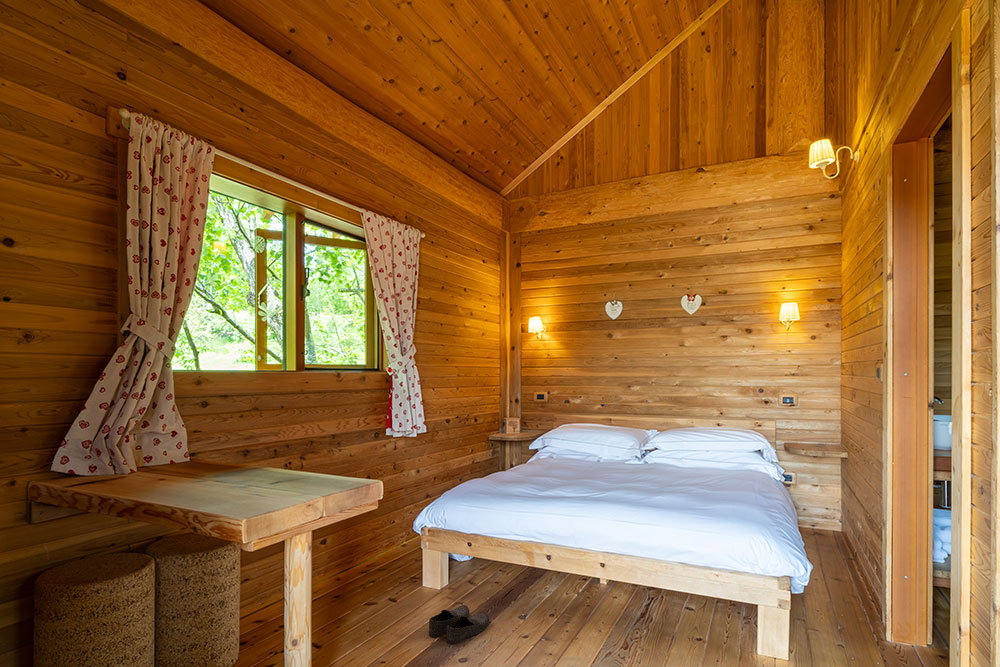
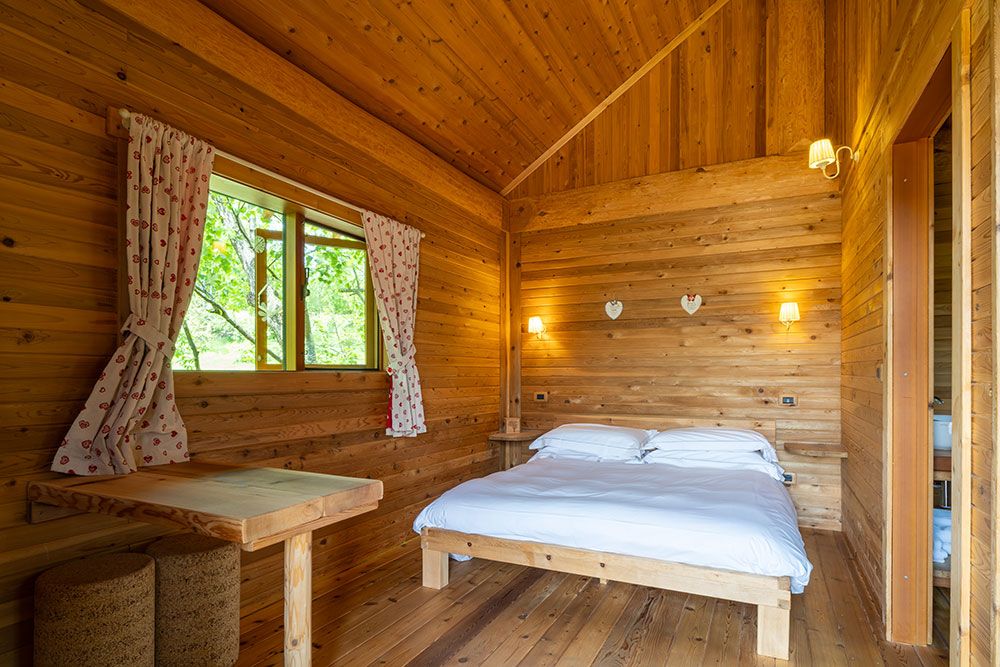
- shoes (459, 619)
